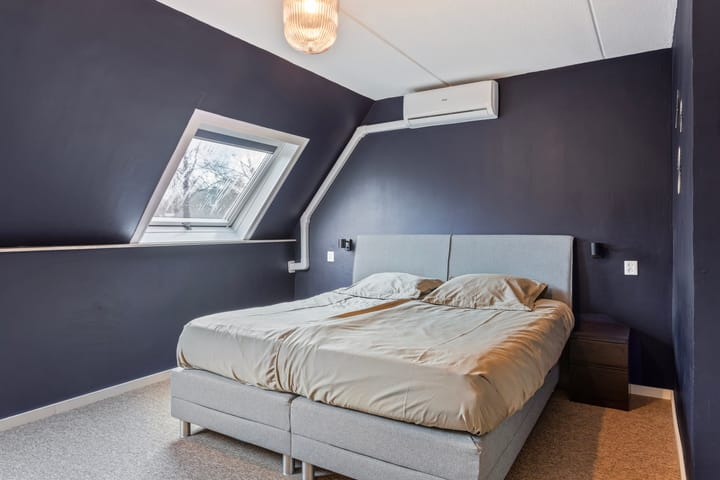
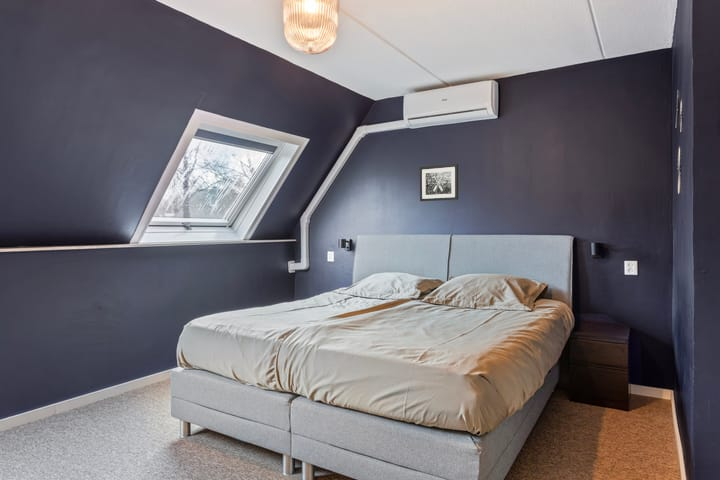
+ wall art (438, 183)
